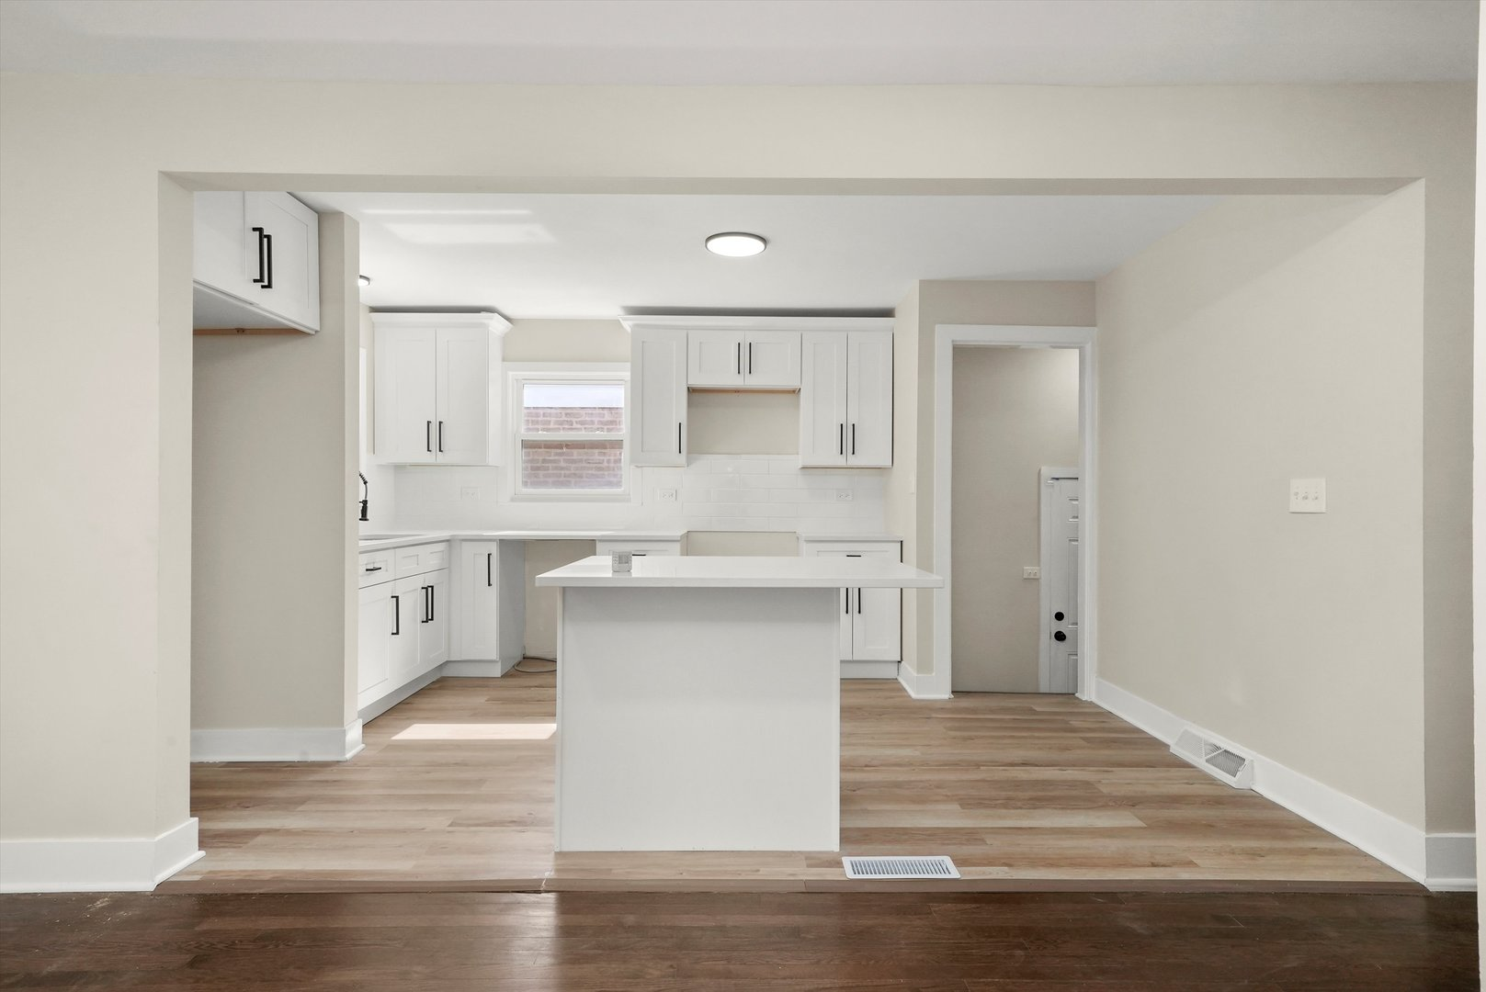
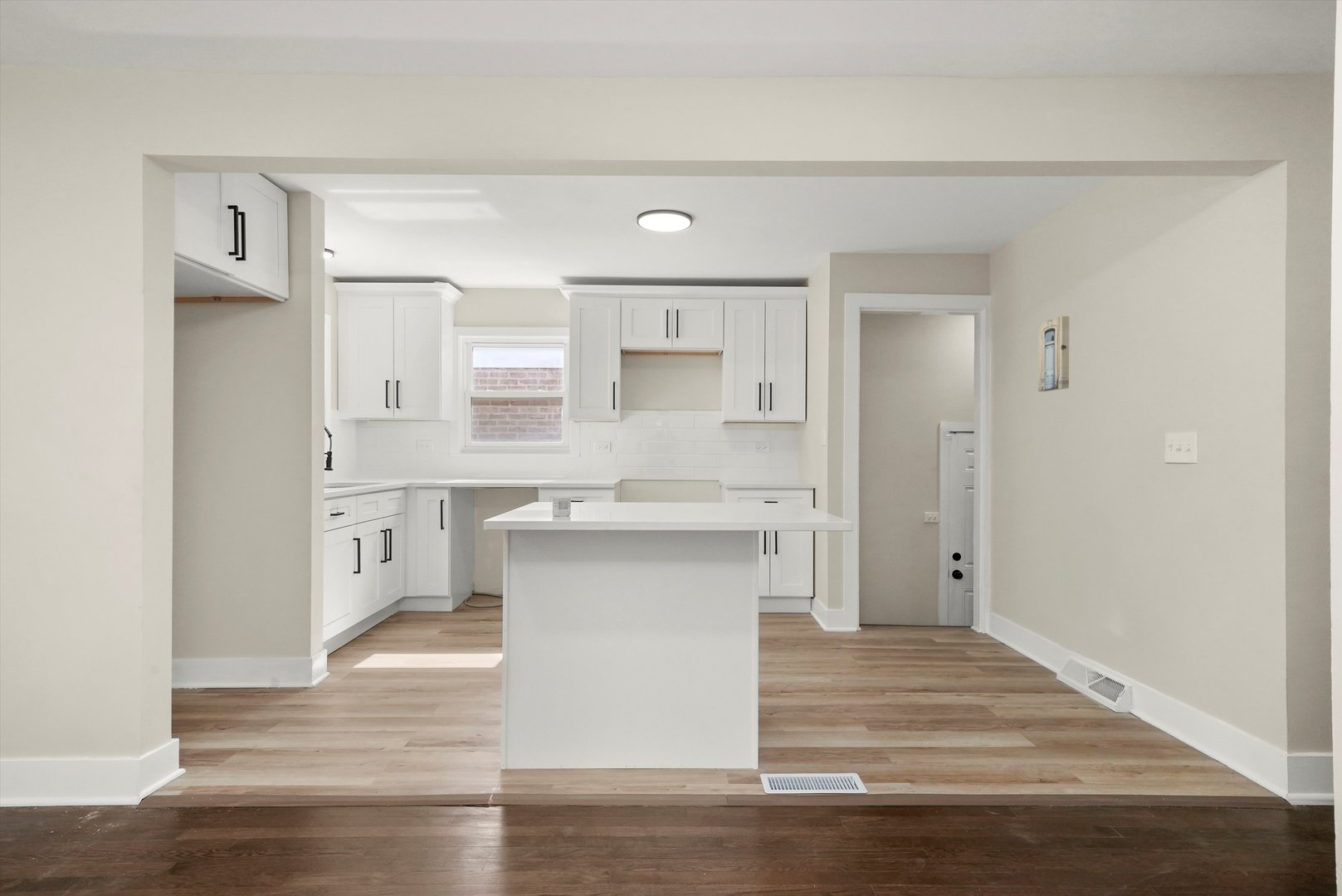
+ wall art (1053, 355)
